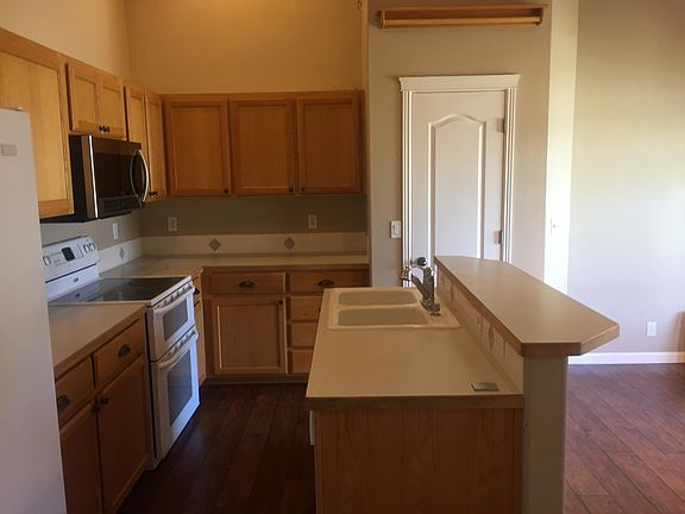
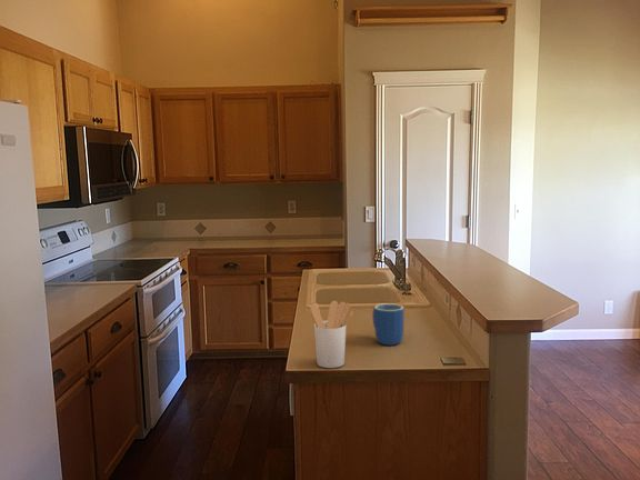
+ utensil holder (333, 332)
+ mug (387, 323)
